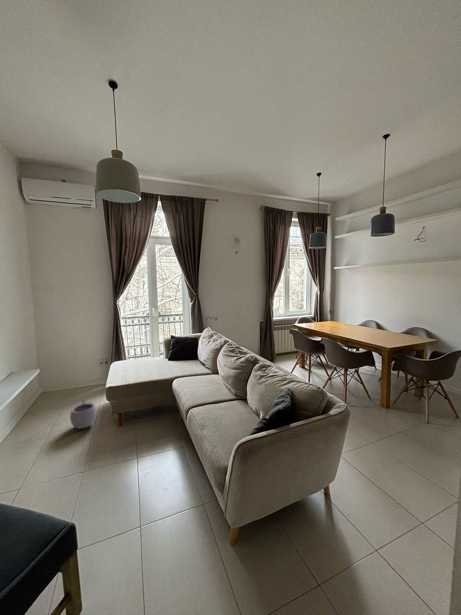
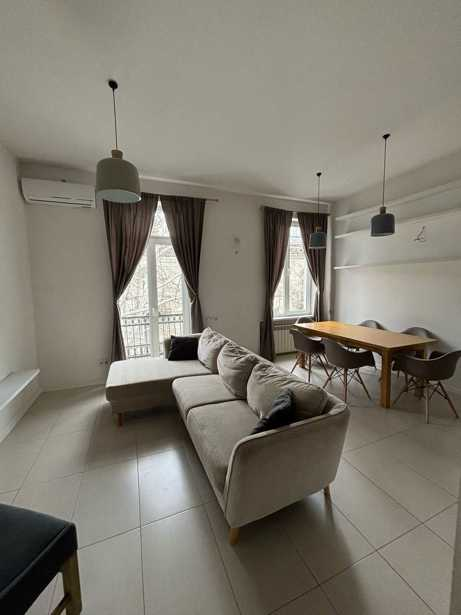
- plant pot (83, 412)
